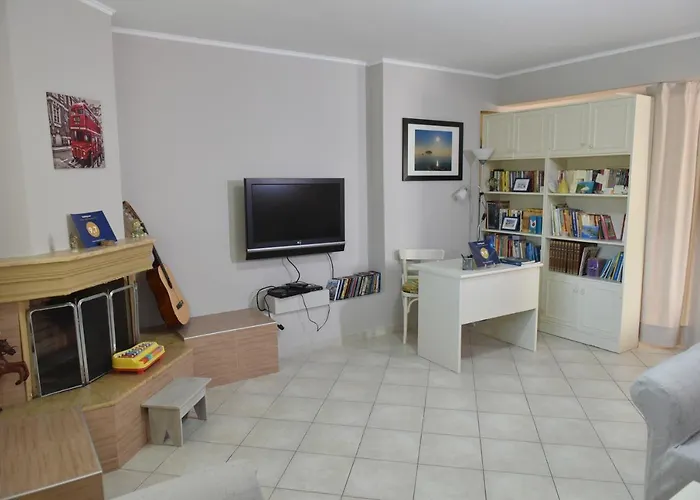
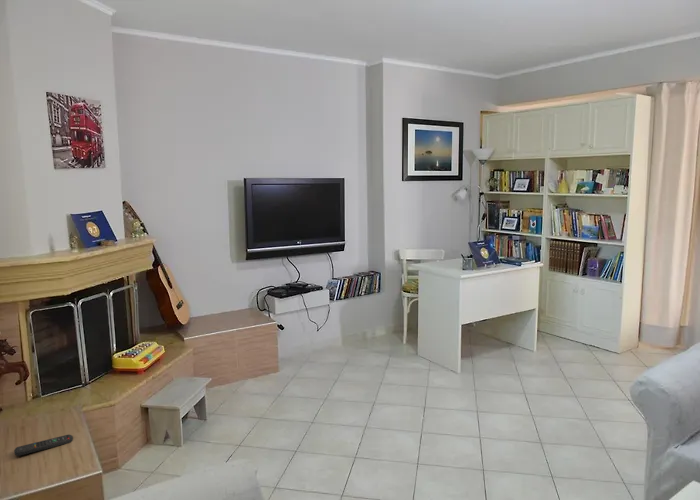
+ remote control (44, 444)
